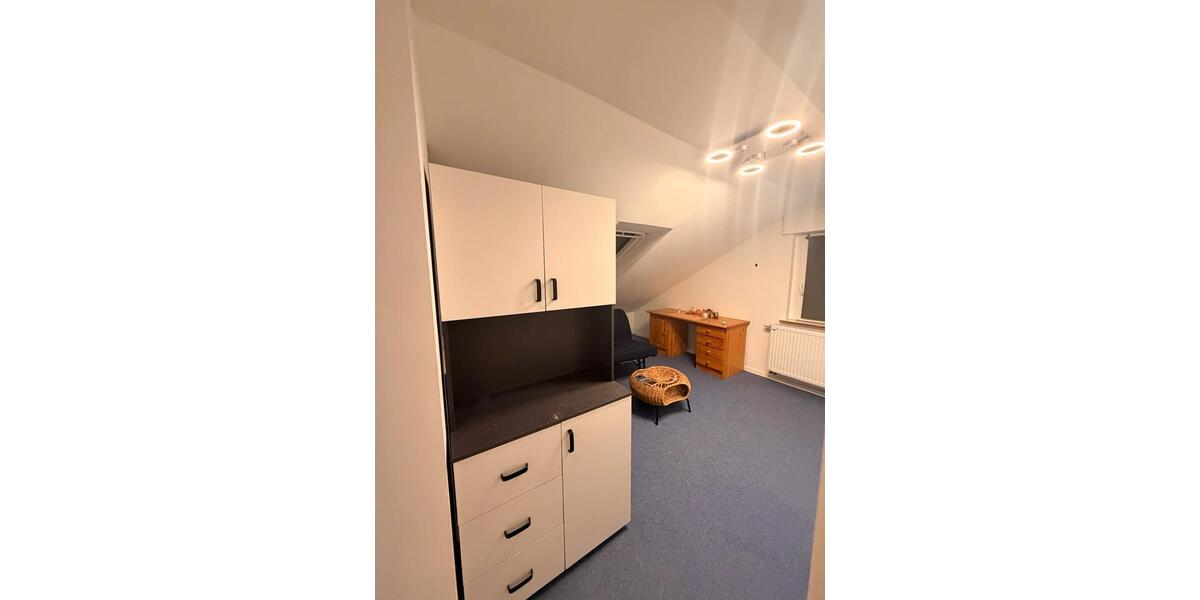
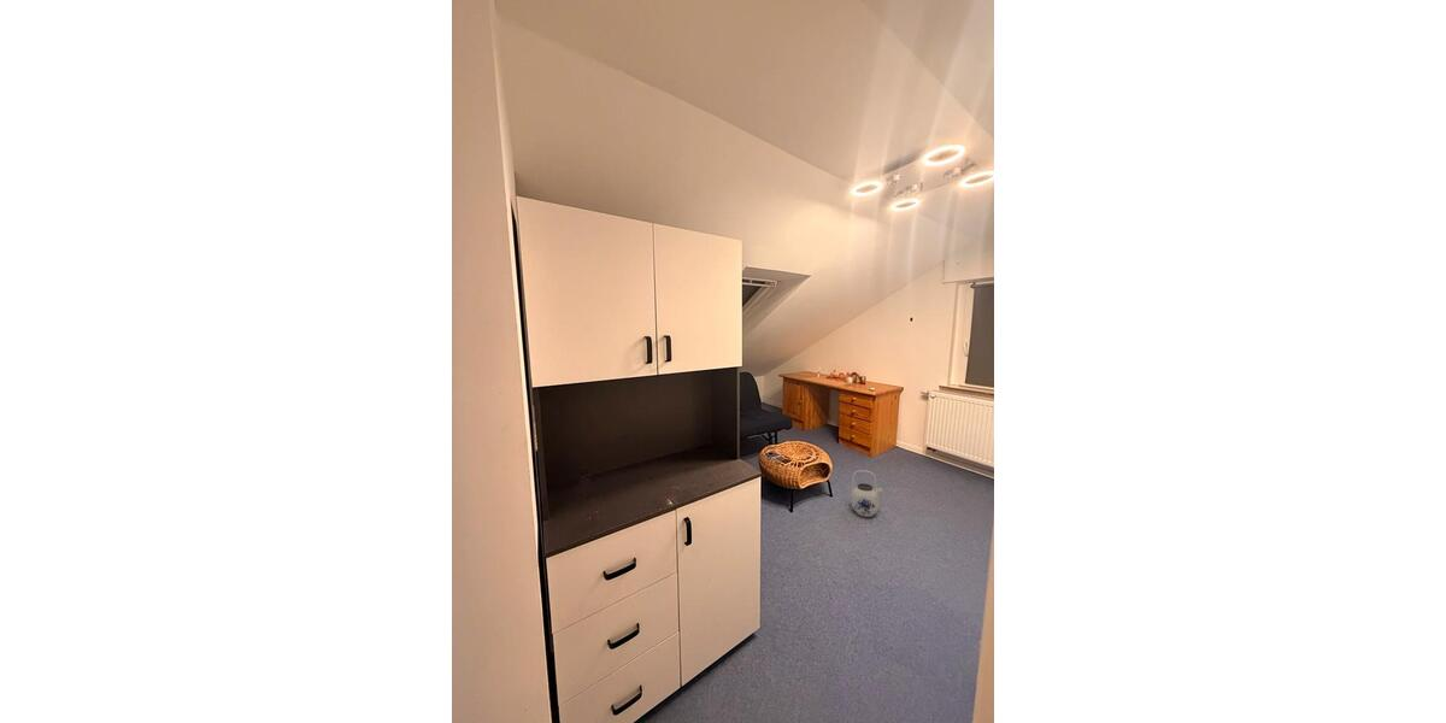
+ teapot (866, 492)
